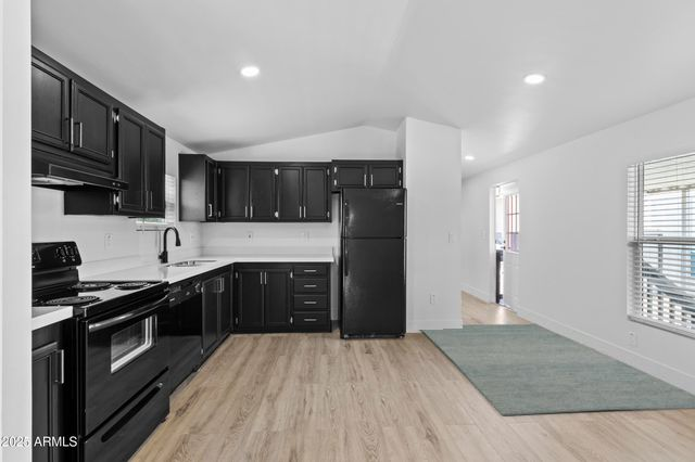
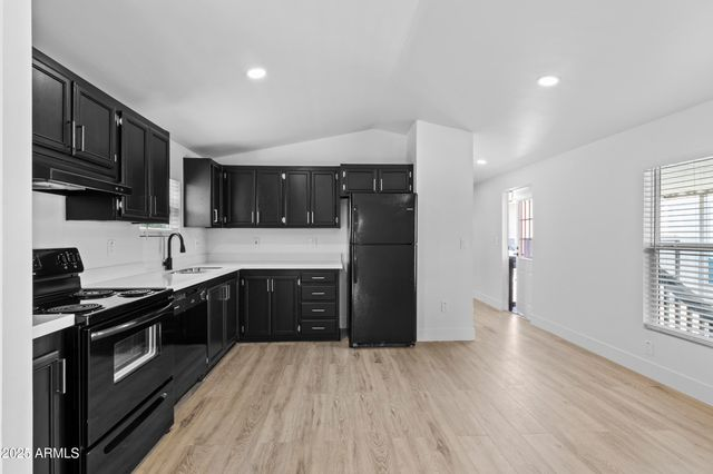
- rug (525, 354)
